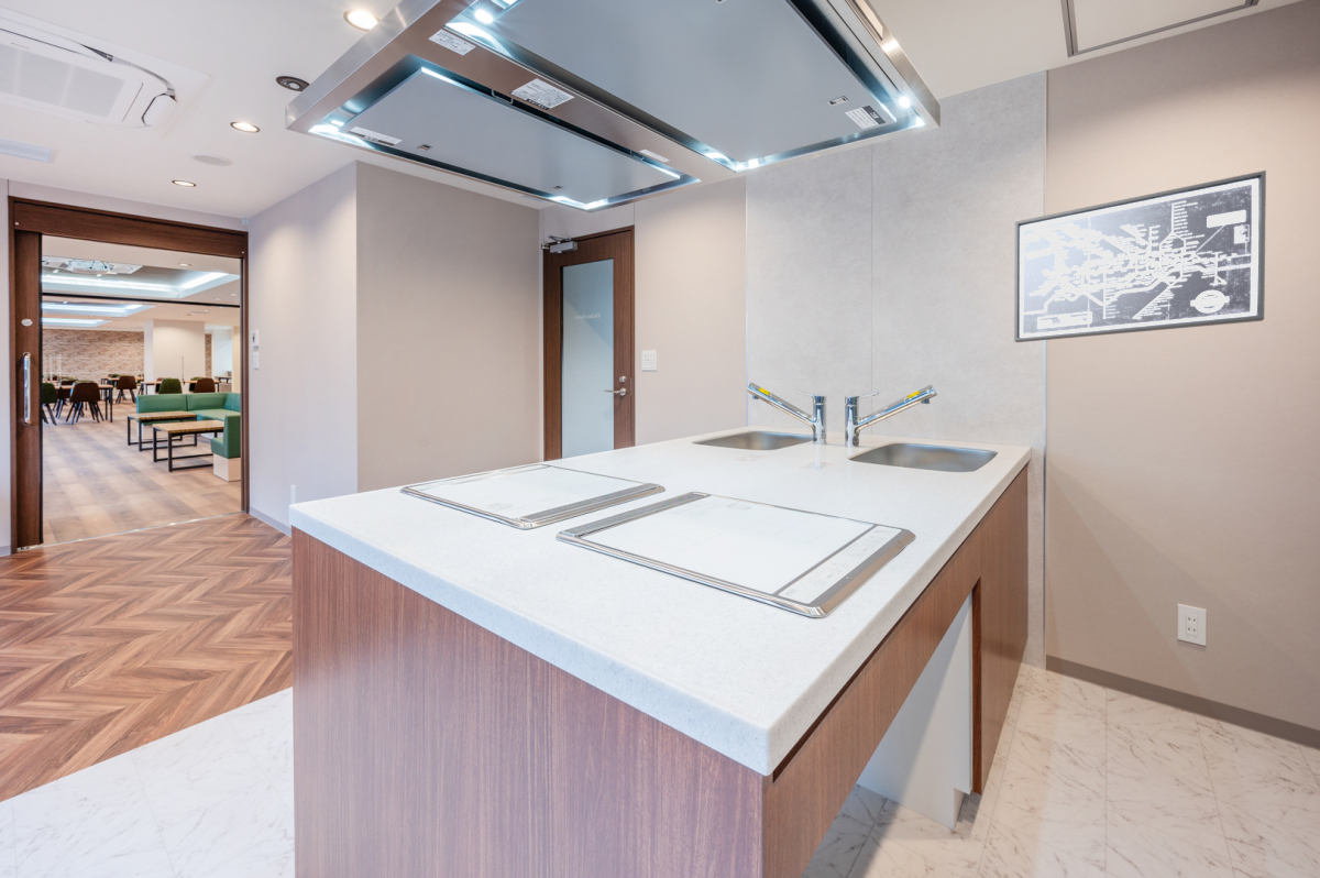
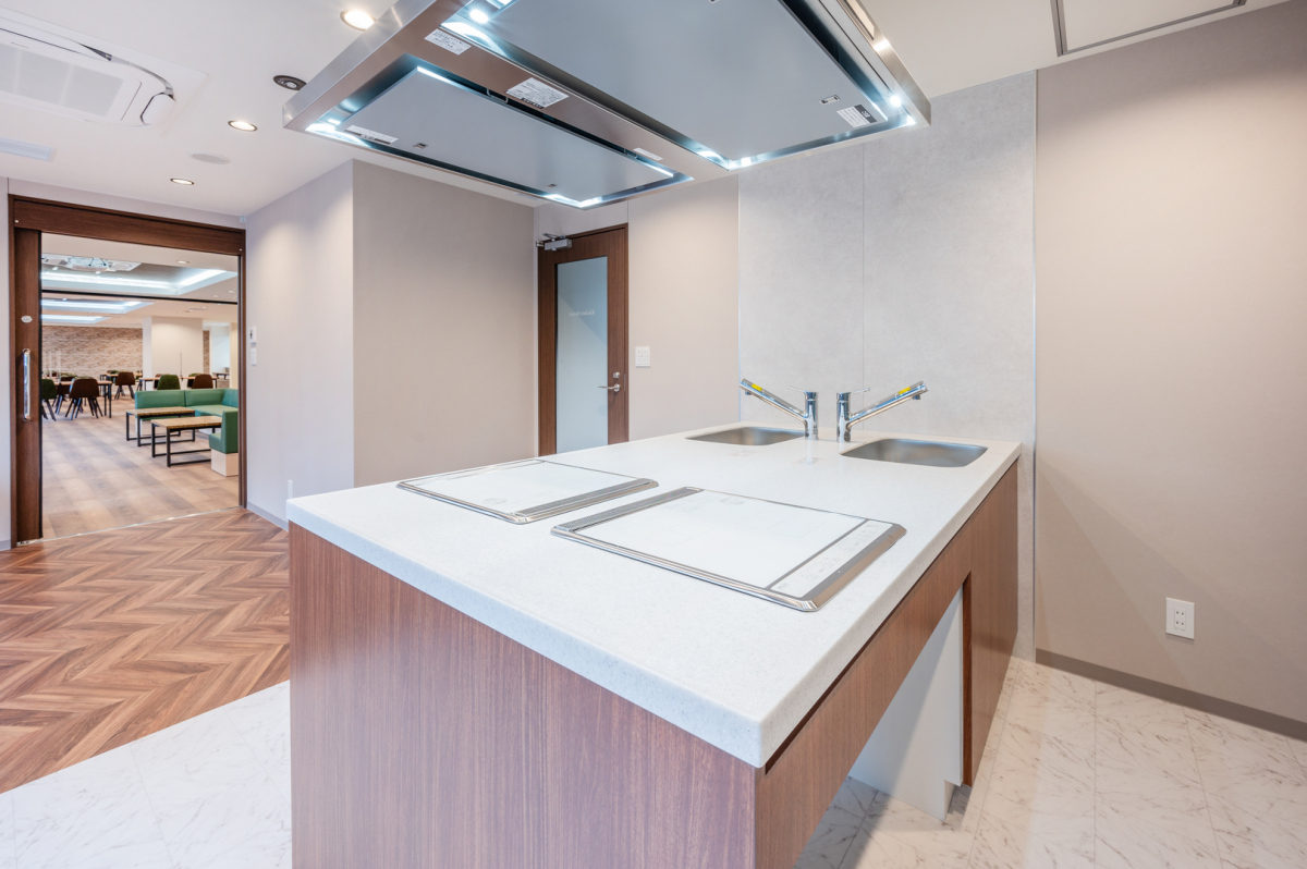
- wall art (1126, 266)
